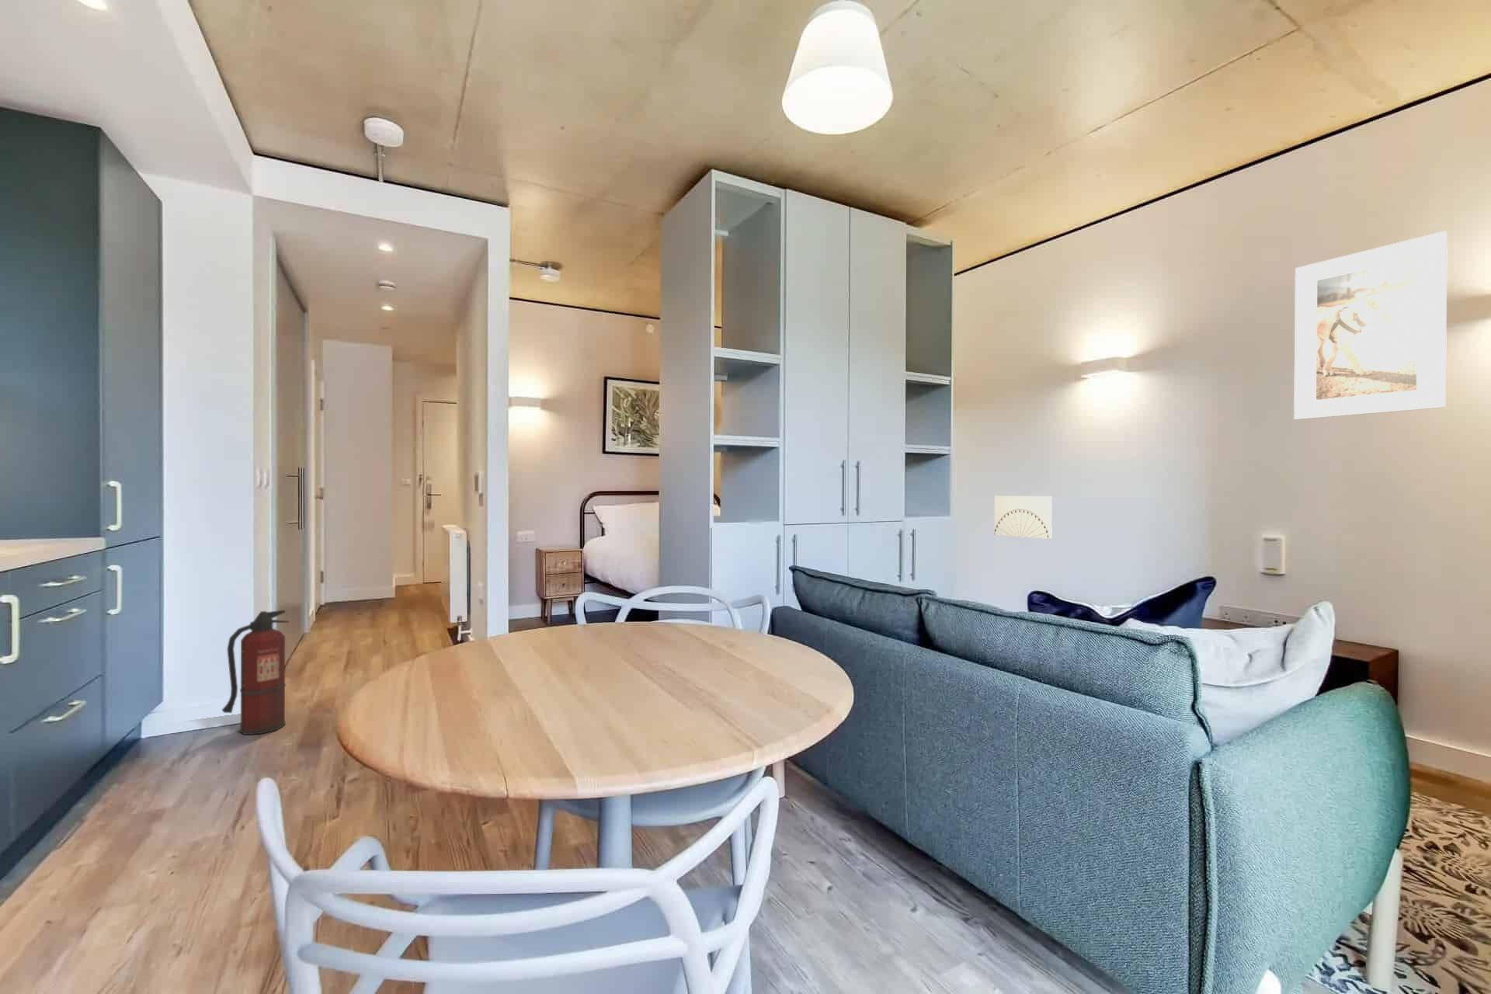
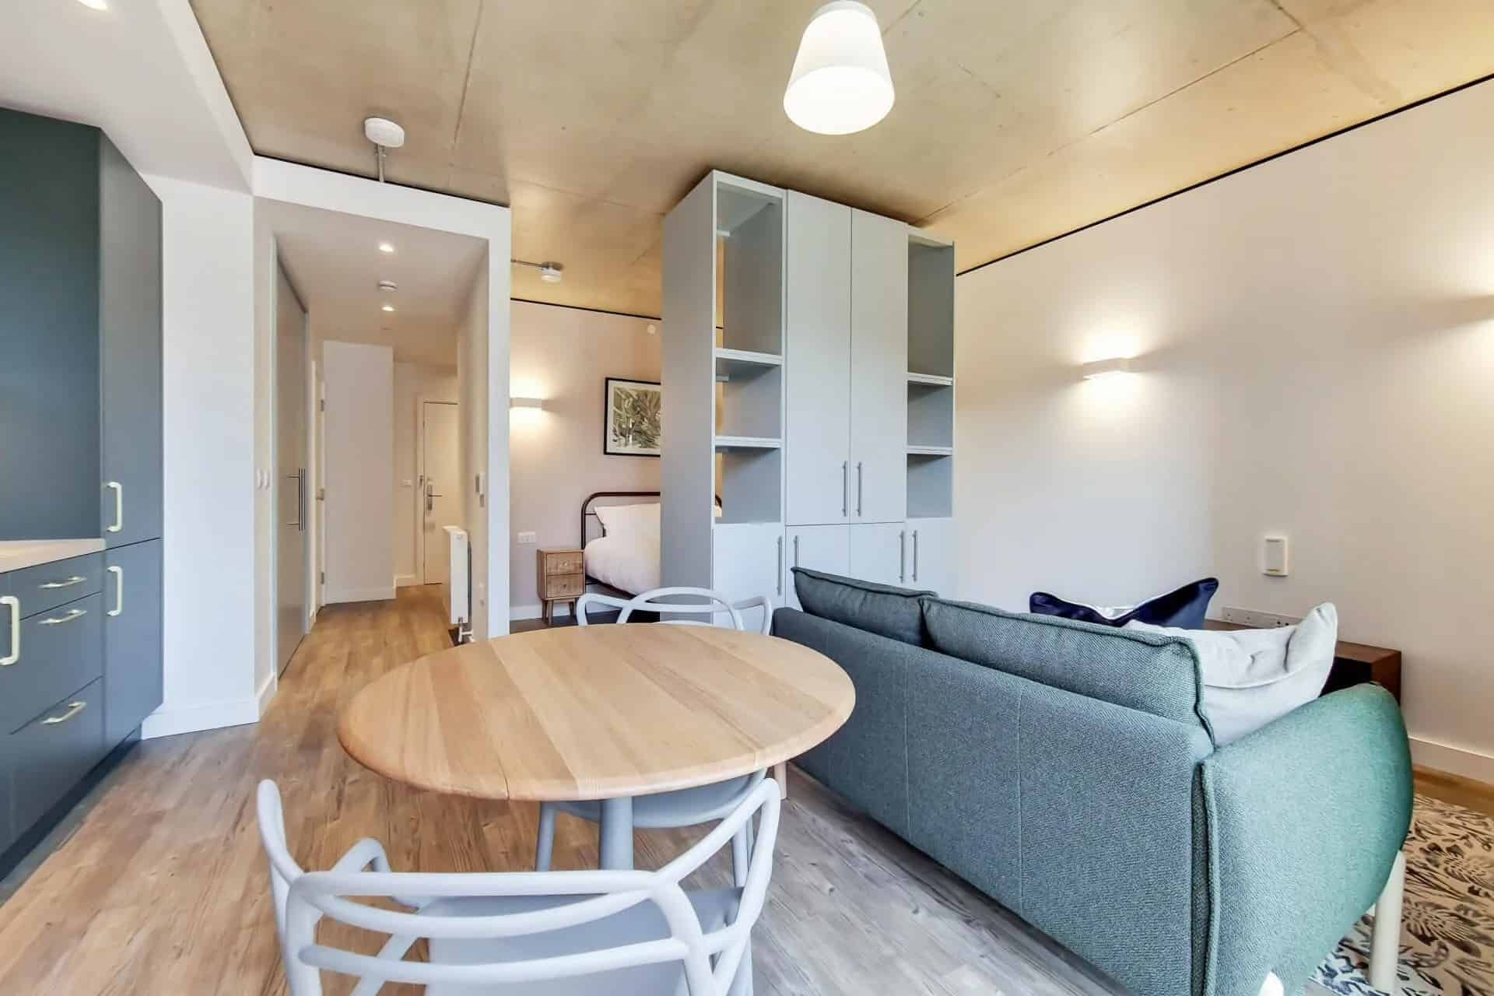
- fire extinguisher (255, 670)
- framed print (1365, 333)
- wall art (1022, 516)
